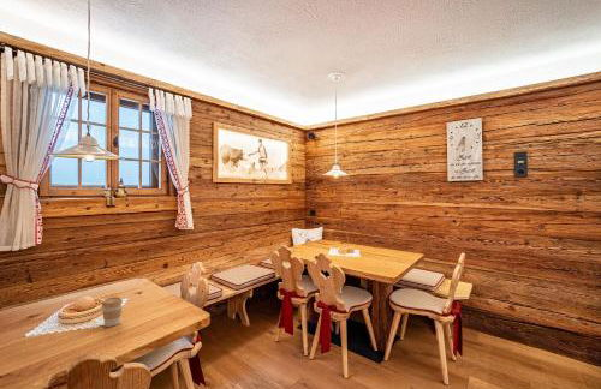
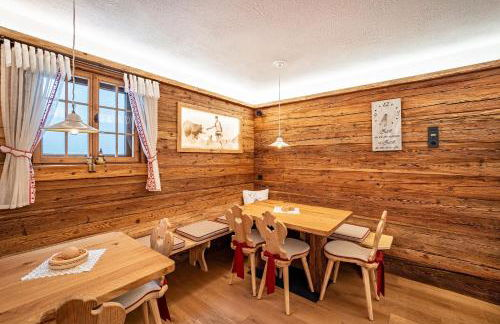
- coffee cup (112, 311)
